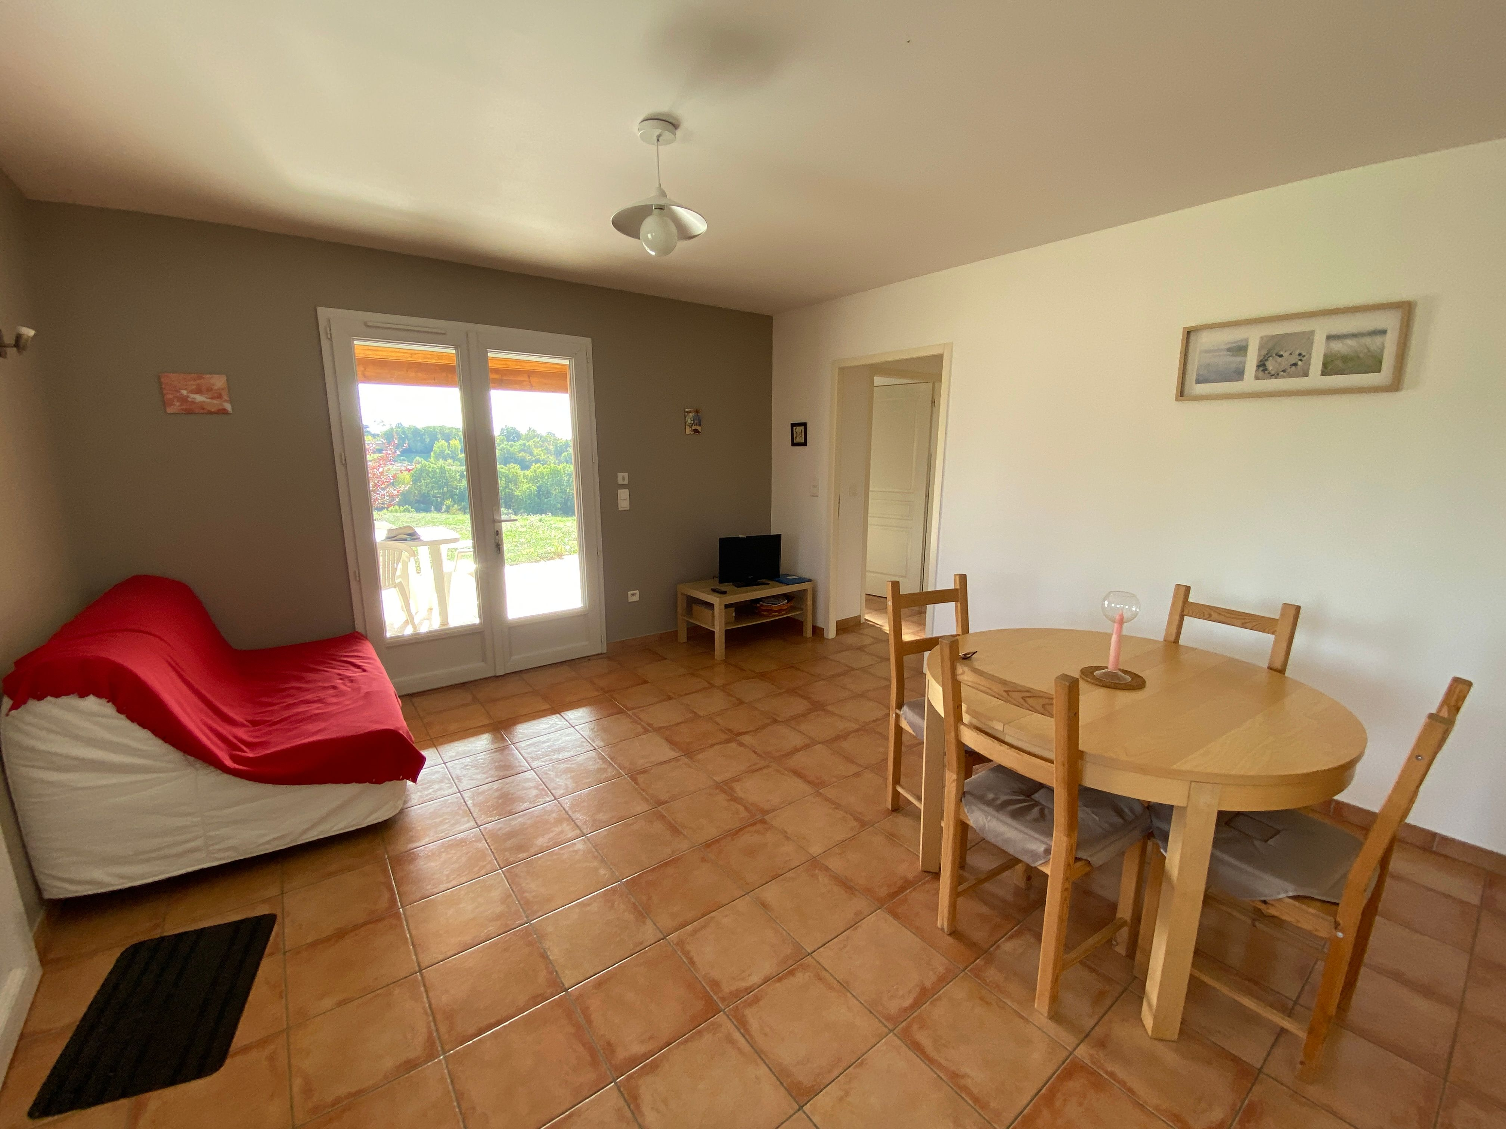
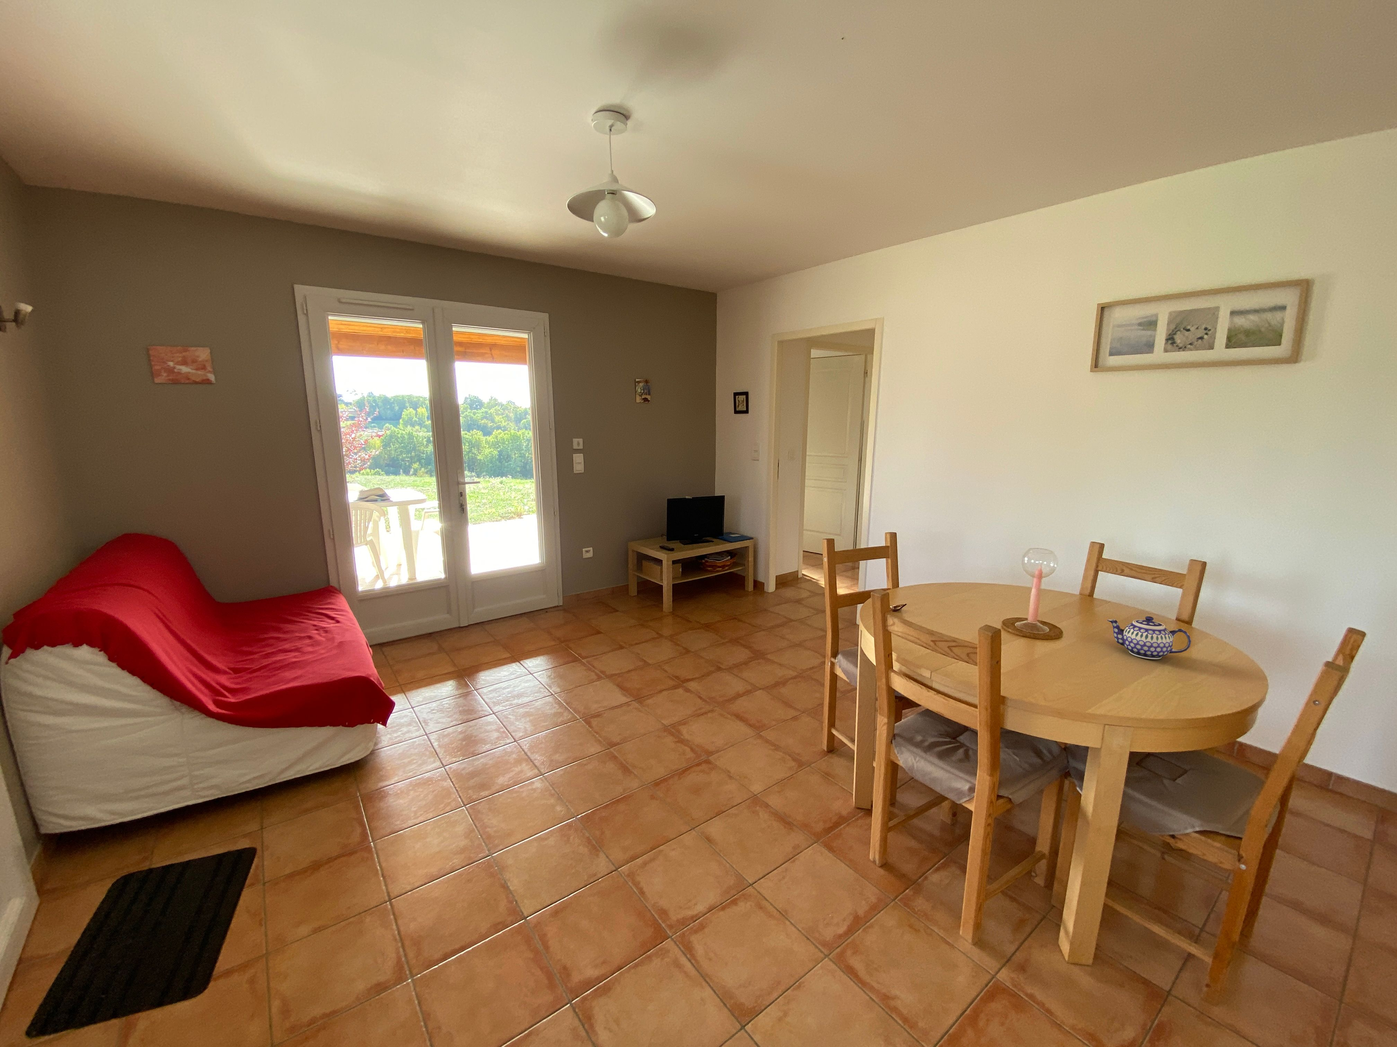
+ teapot (1147, 636)
